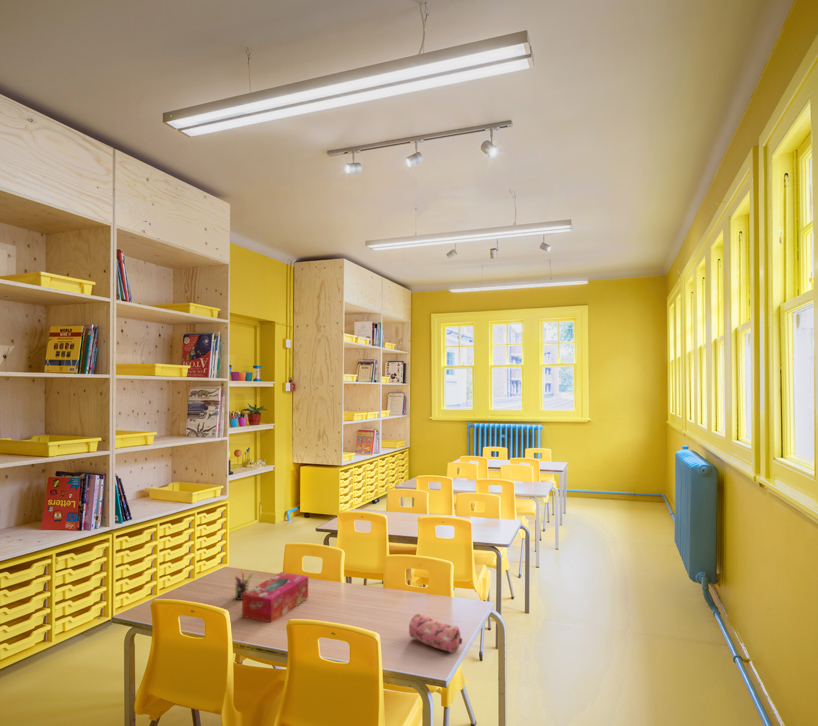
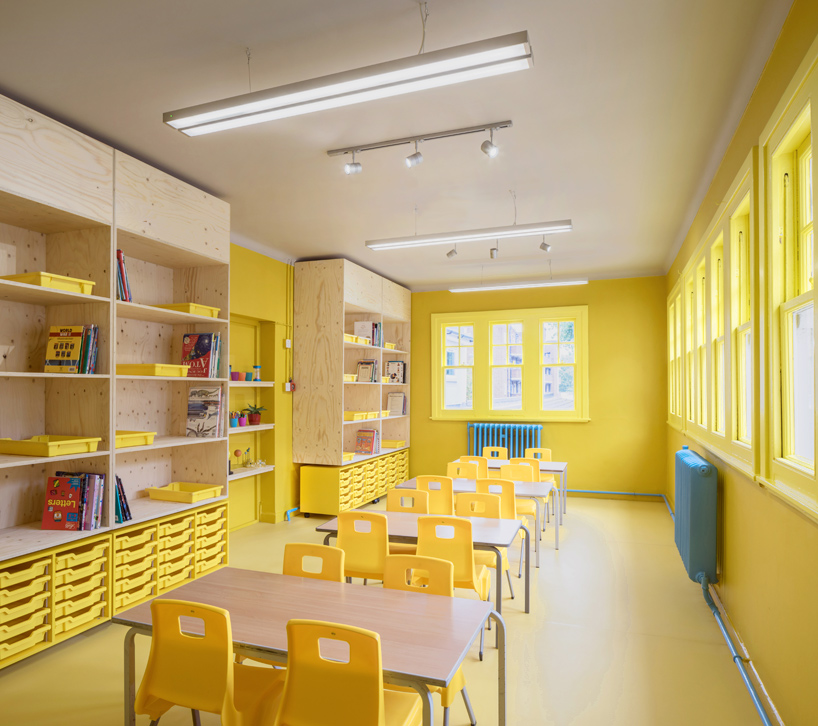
- pen holder (243, 584)
- tissue box (276, 595)
- pencil case (434, 632)
